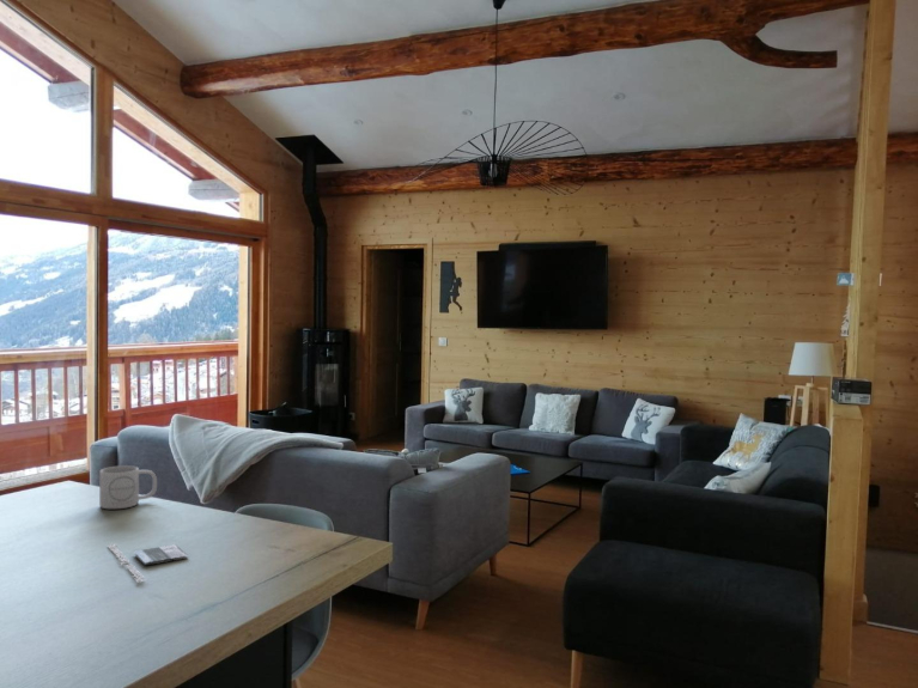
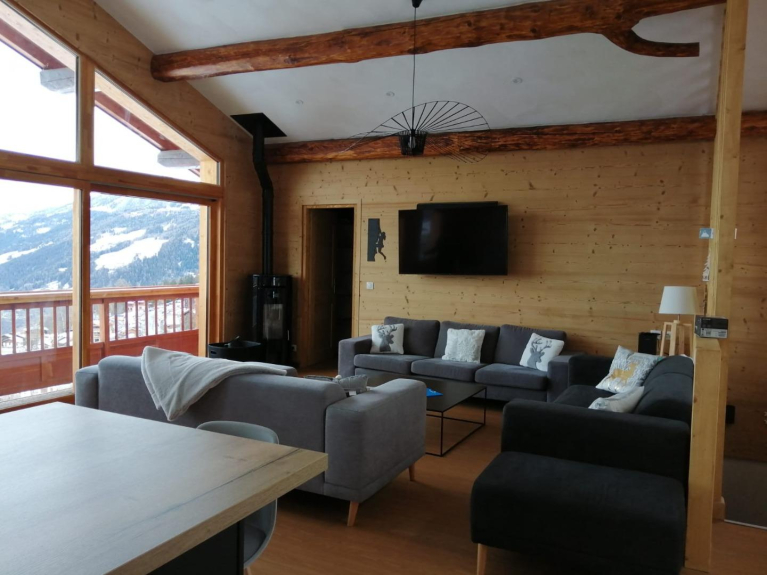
- magazine (151, 555)
- mug (128, 486)
